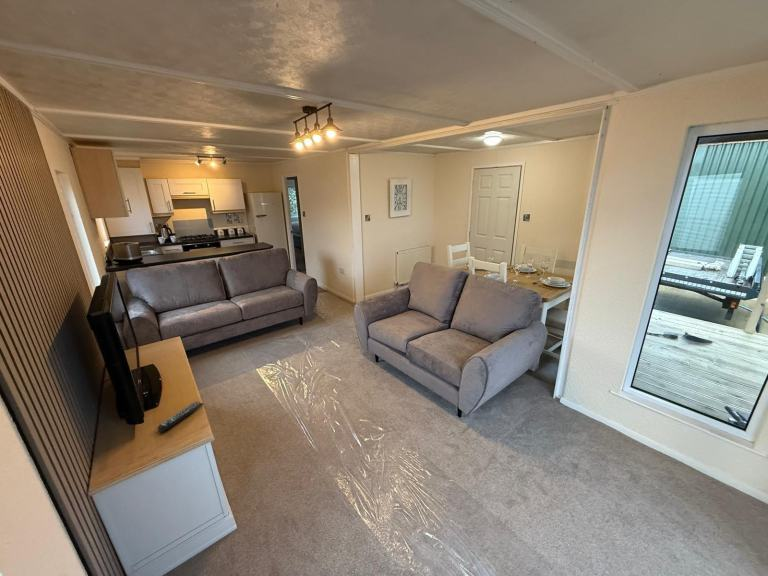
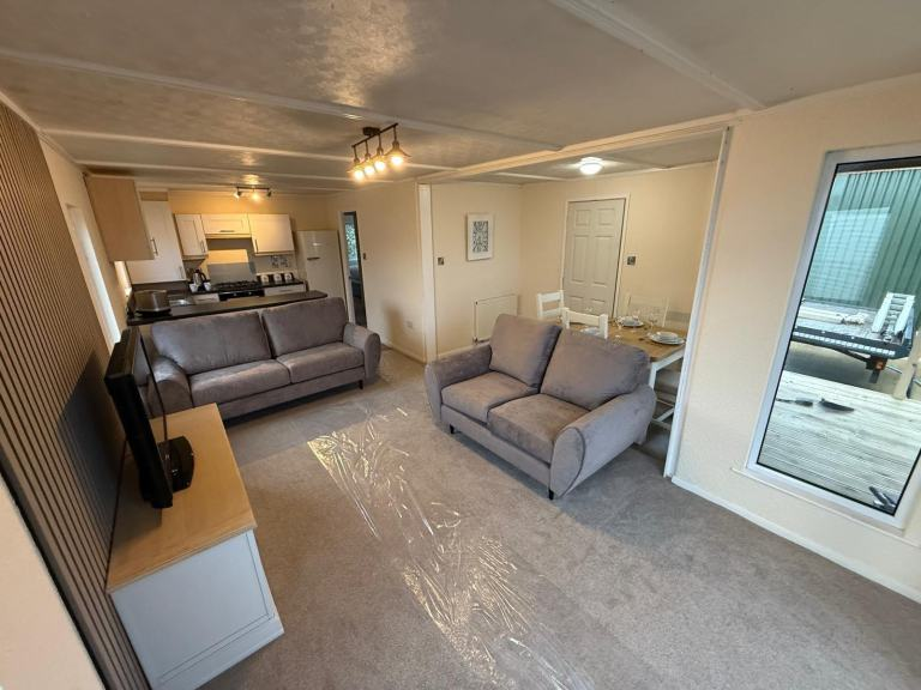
- remote control (181, 415)
